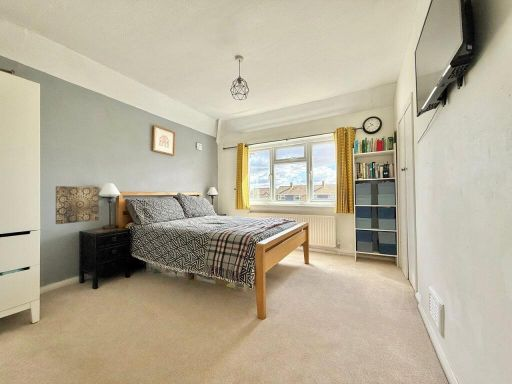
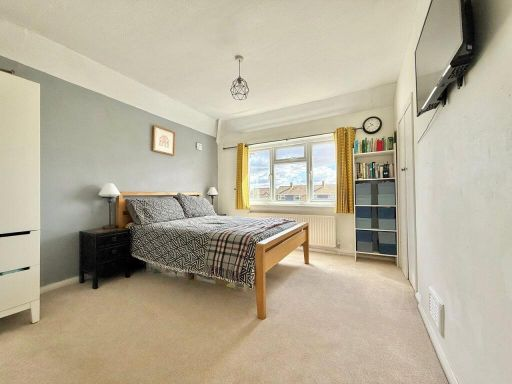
- wall art (78, 204)
